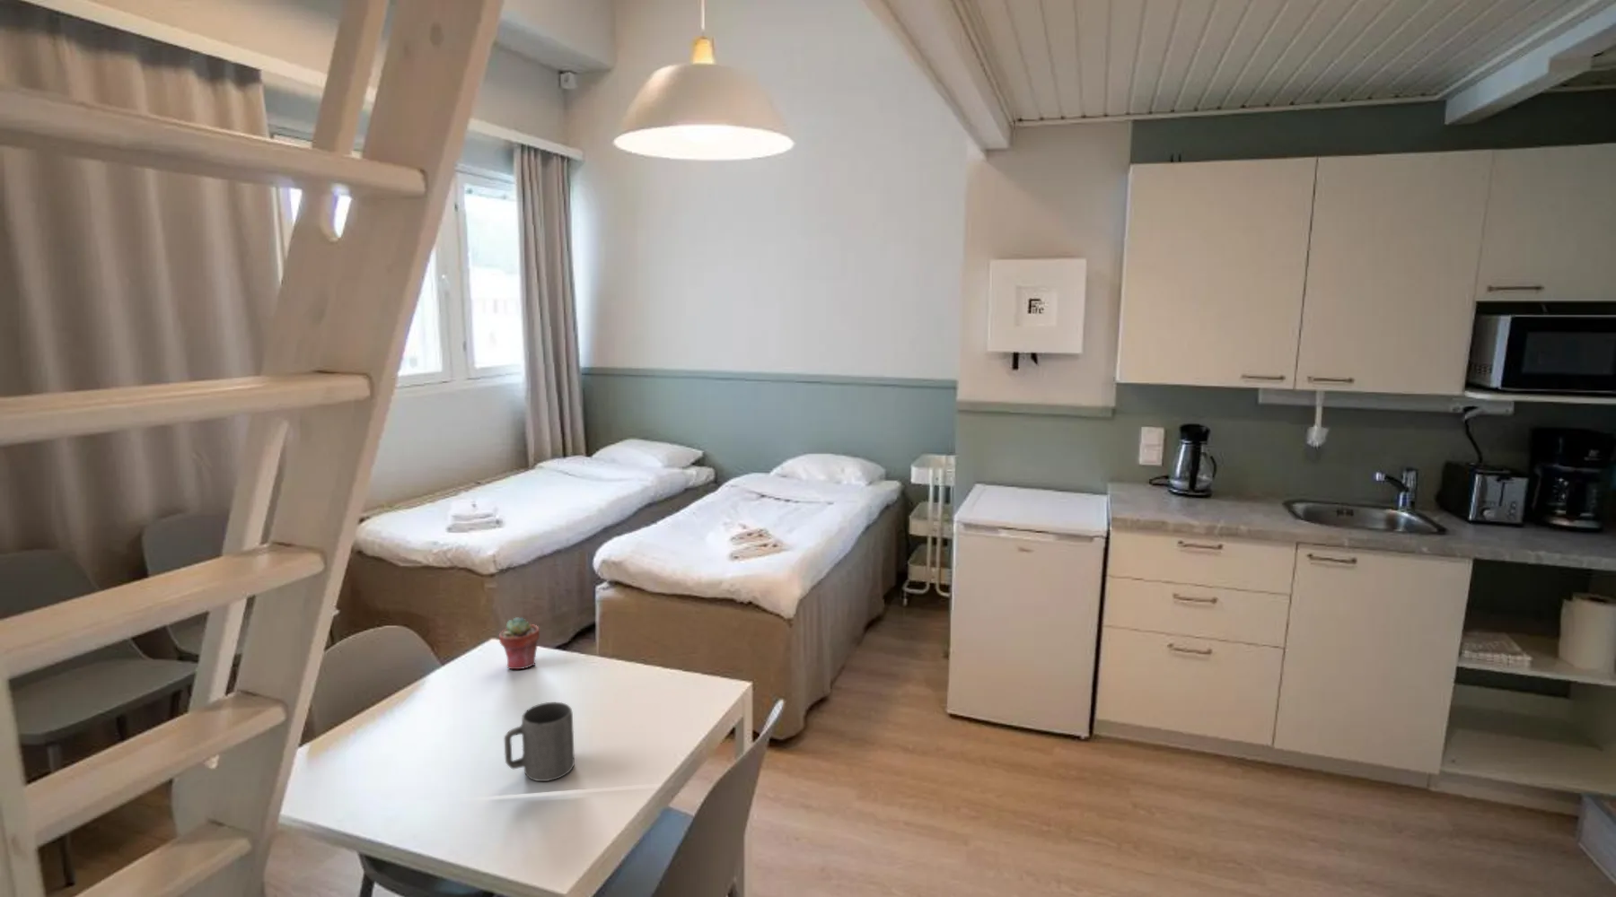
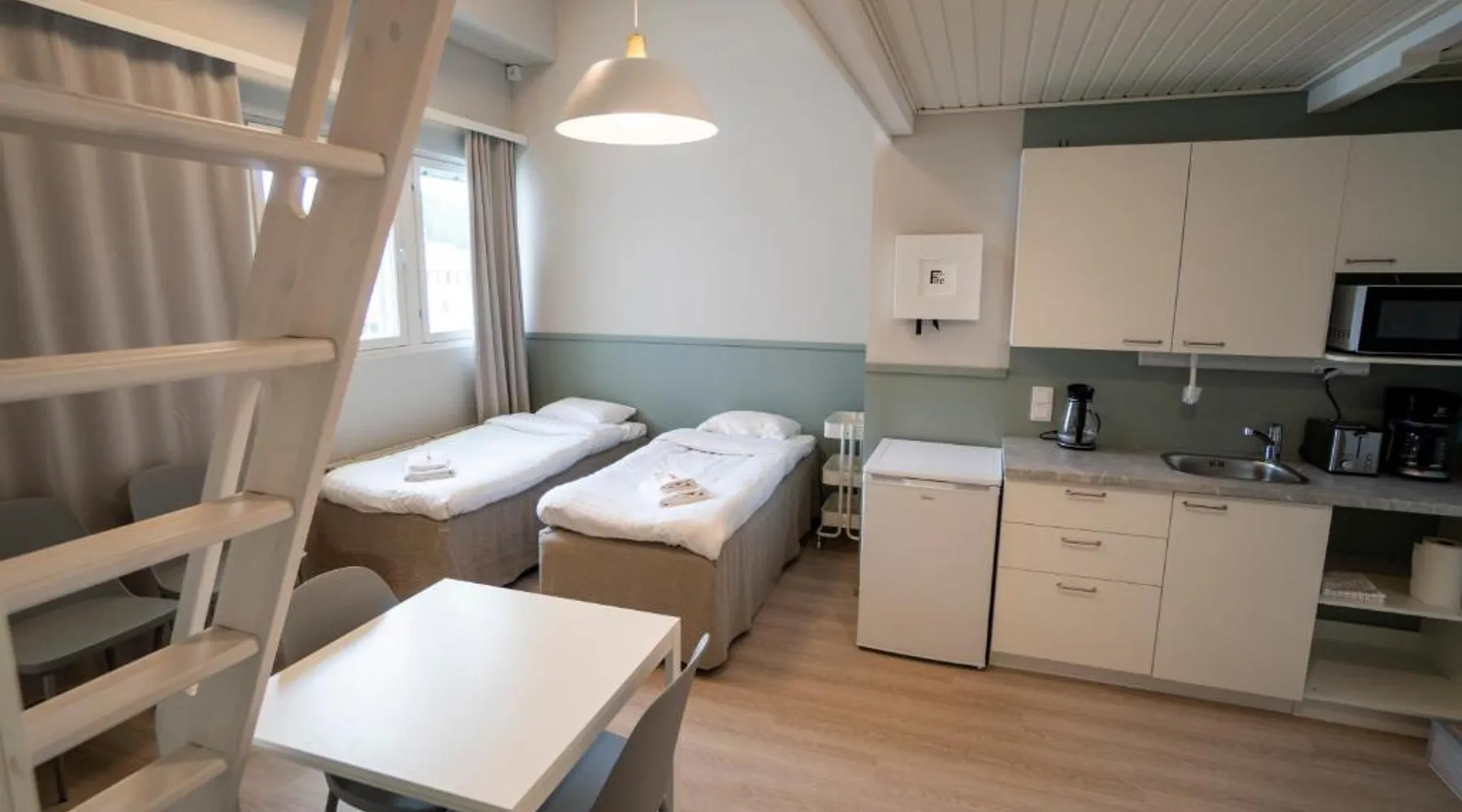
- potted succulent (520, 641)
- mug (538, 743)
